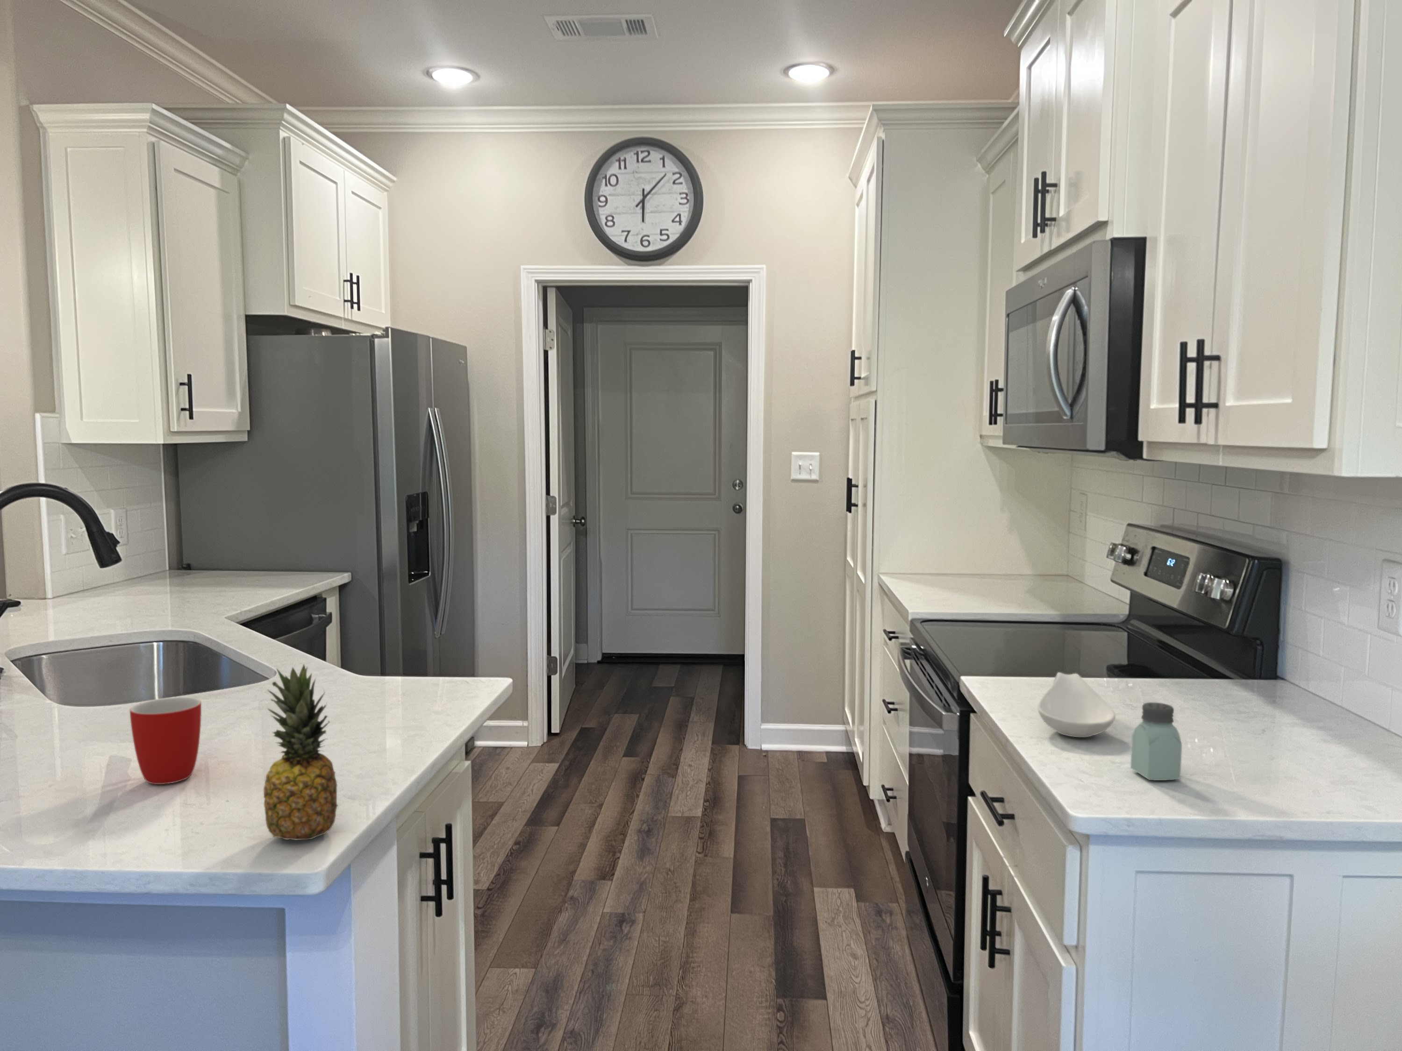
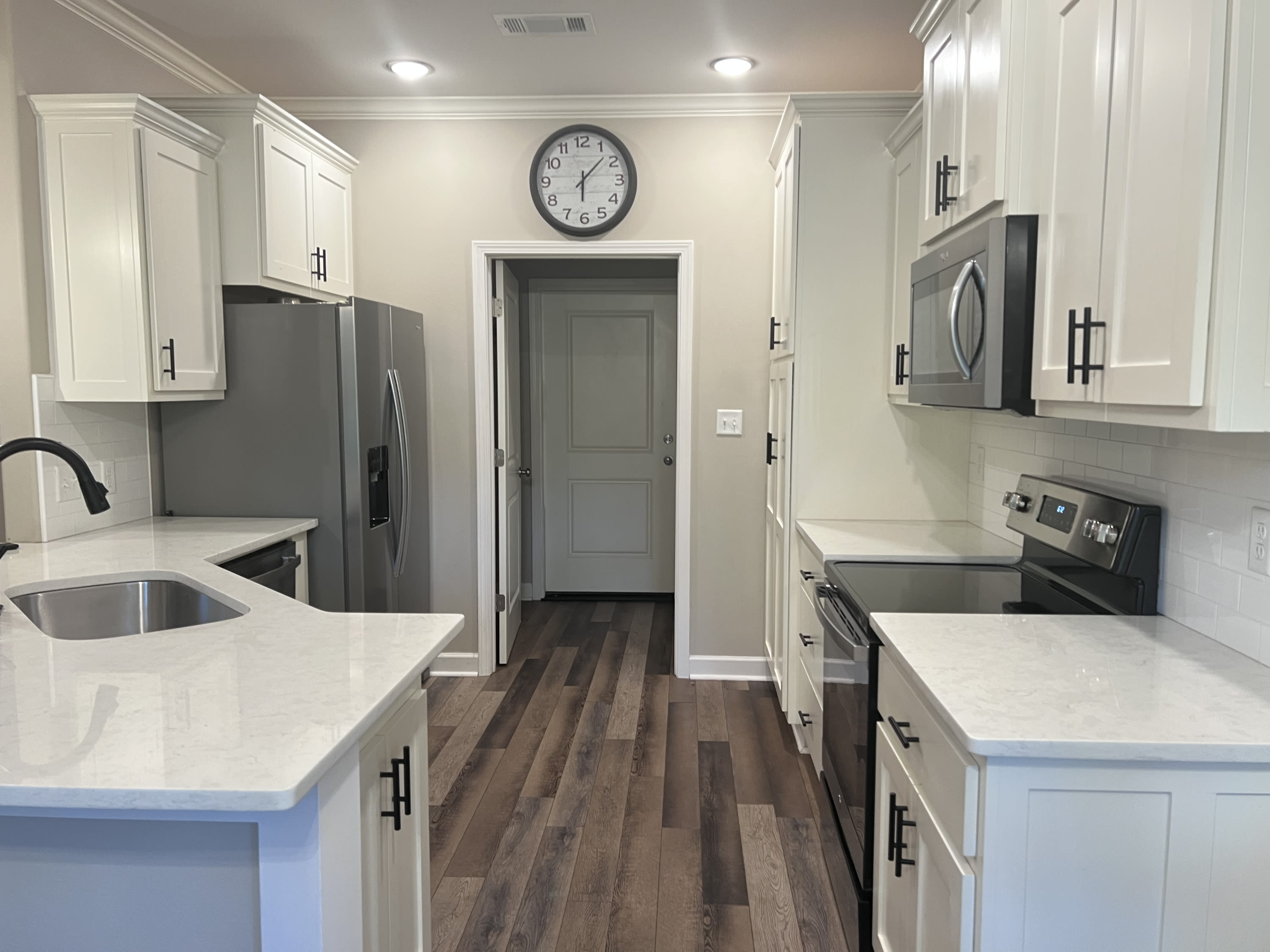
- mug (170, 737)
- spoon rest (1071, 702)
- saltshaker (1156, 741)
- fruit (299, 750)
